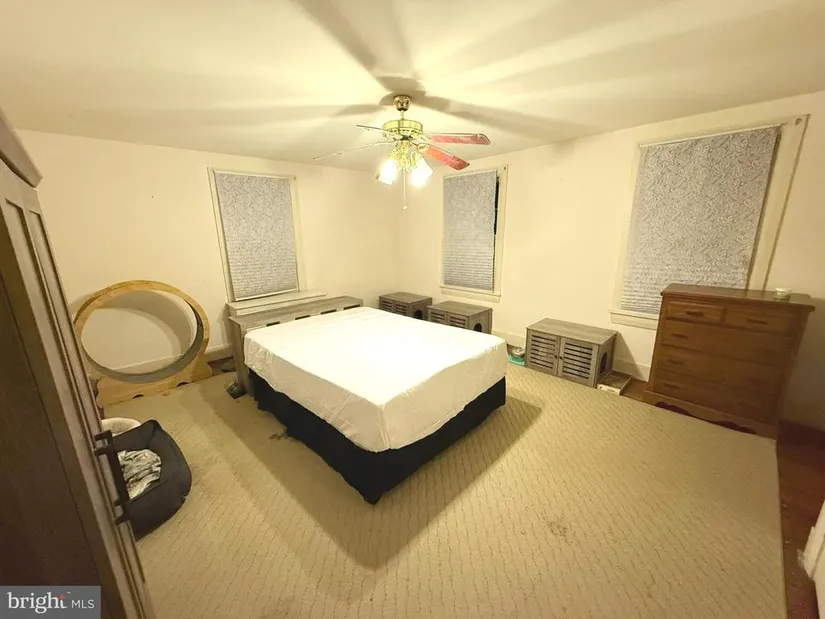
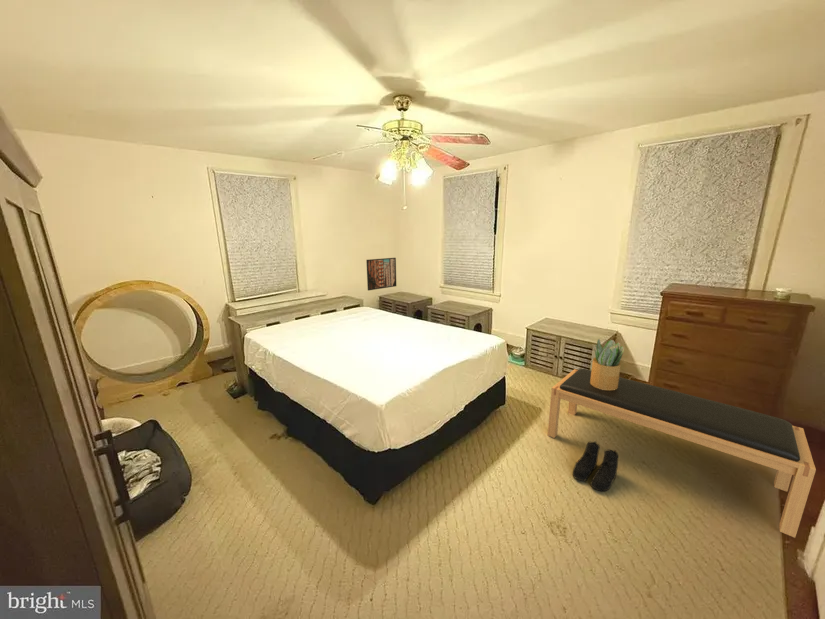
+ bench (657, 428)
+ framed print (382, 273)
+ boots (596, 462)
+ potted plant (607, 363)
